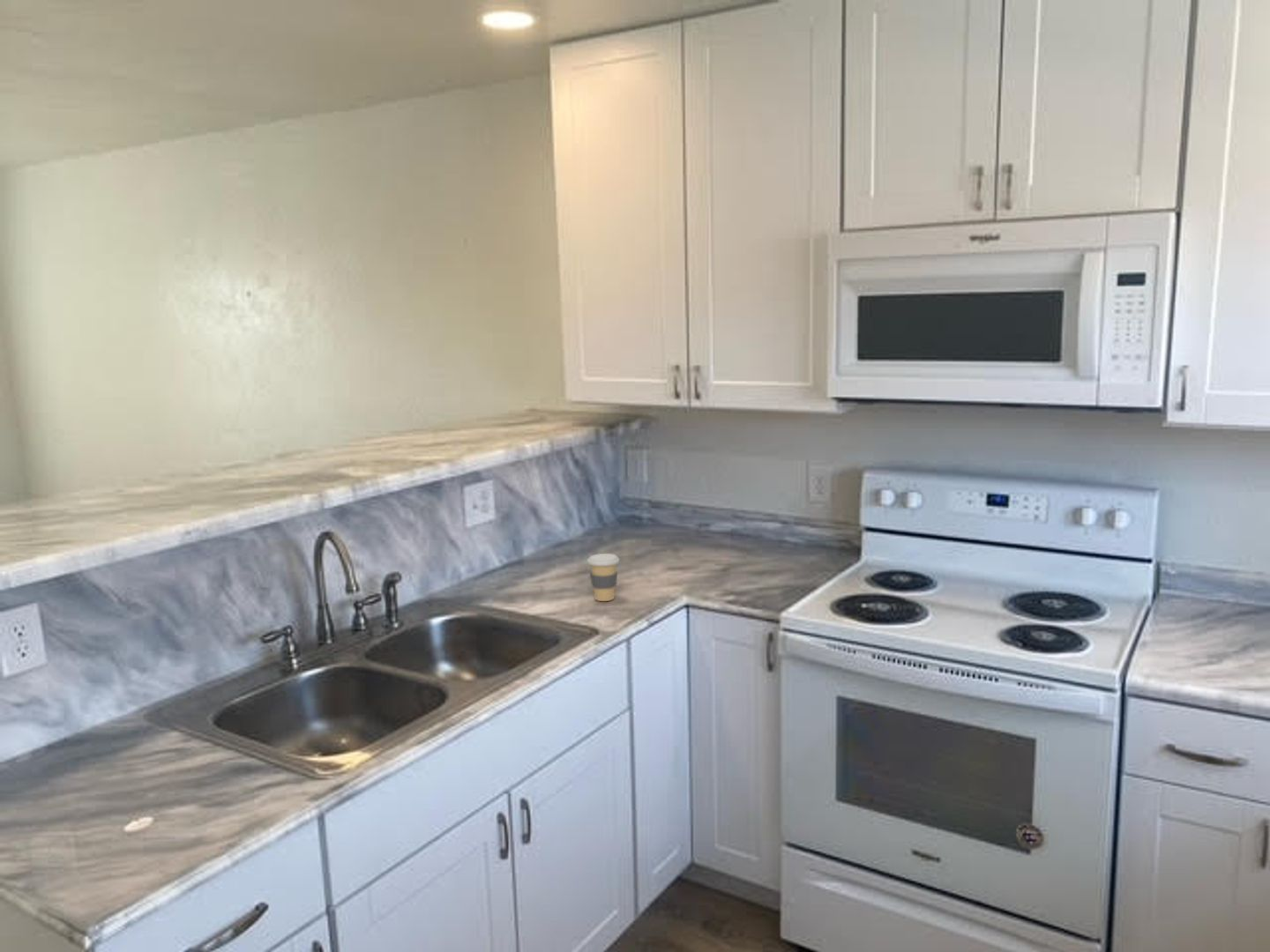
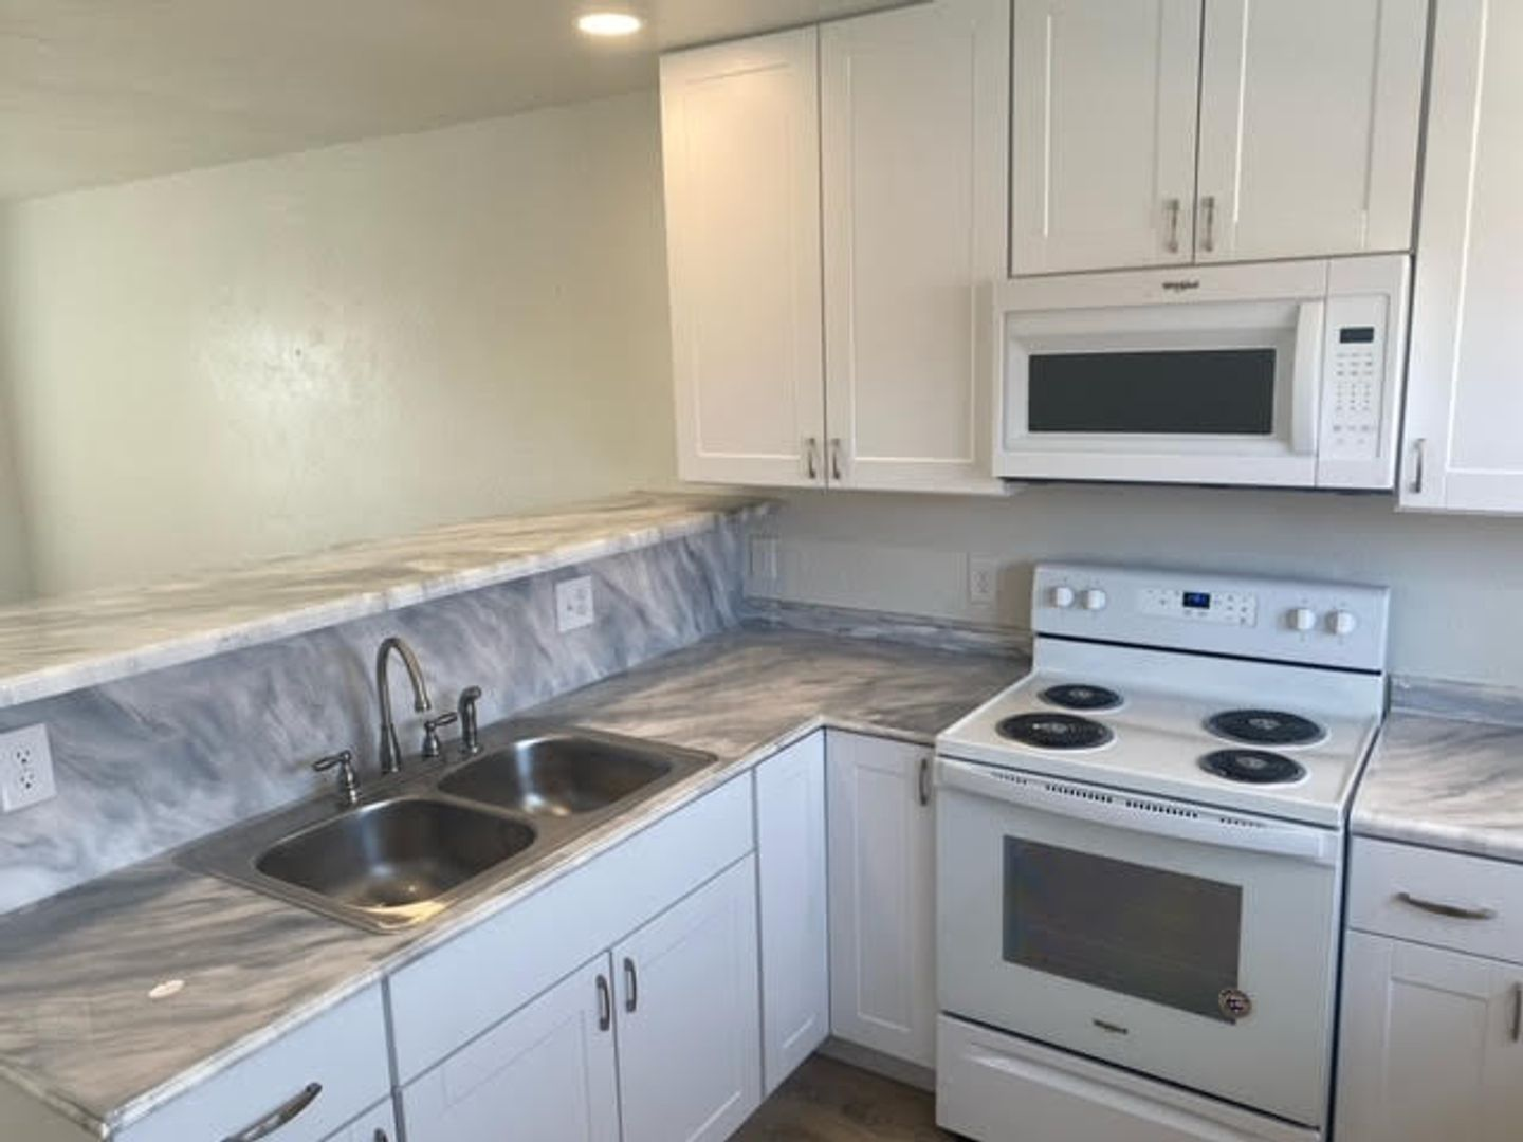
- coffee cup (603, 577)
